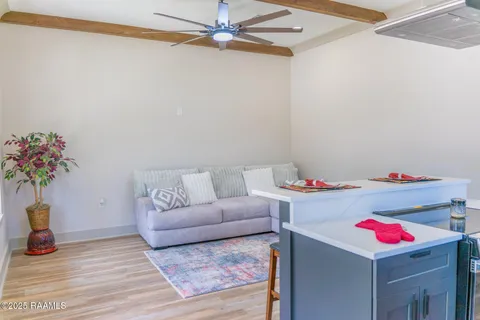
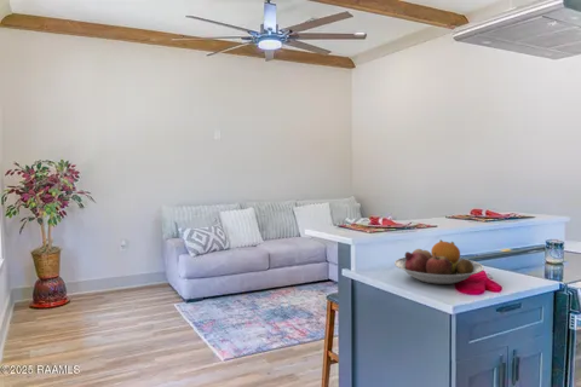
+ fruit bowl (437, 260)
